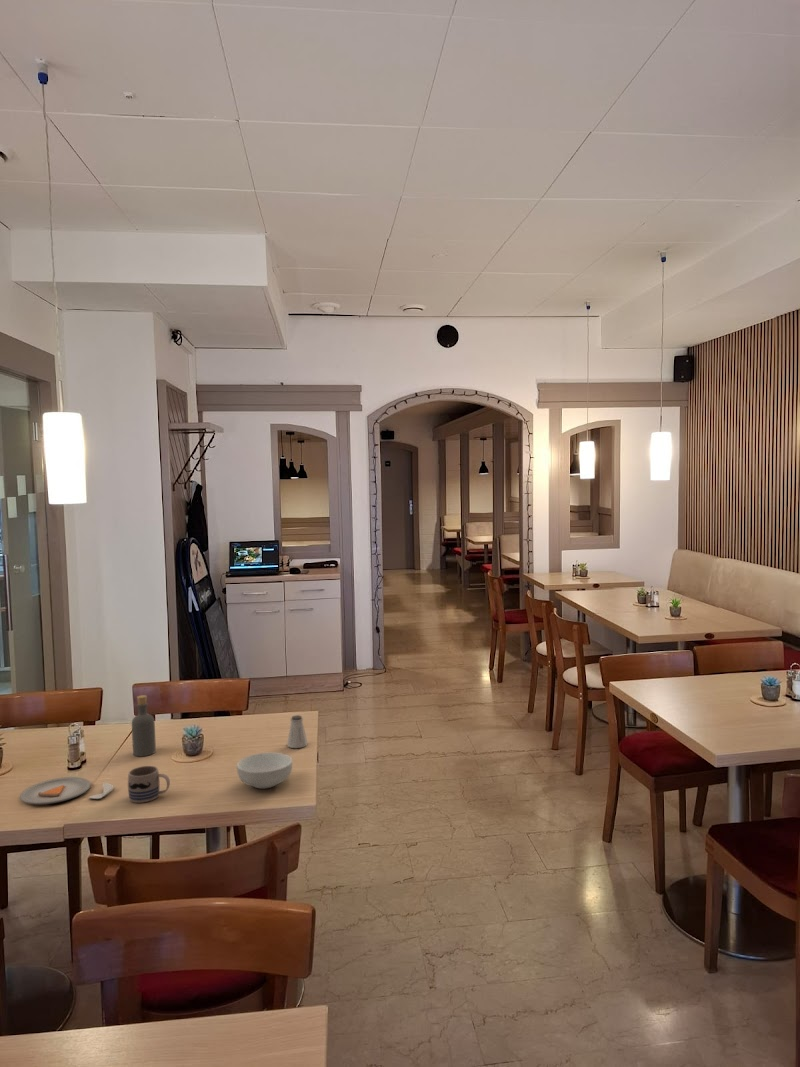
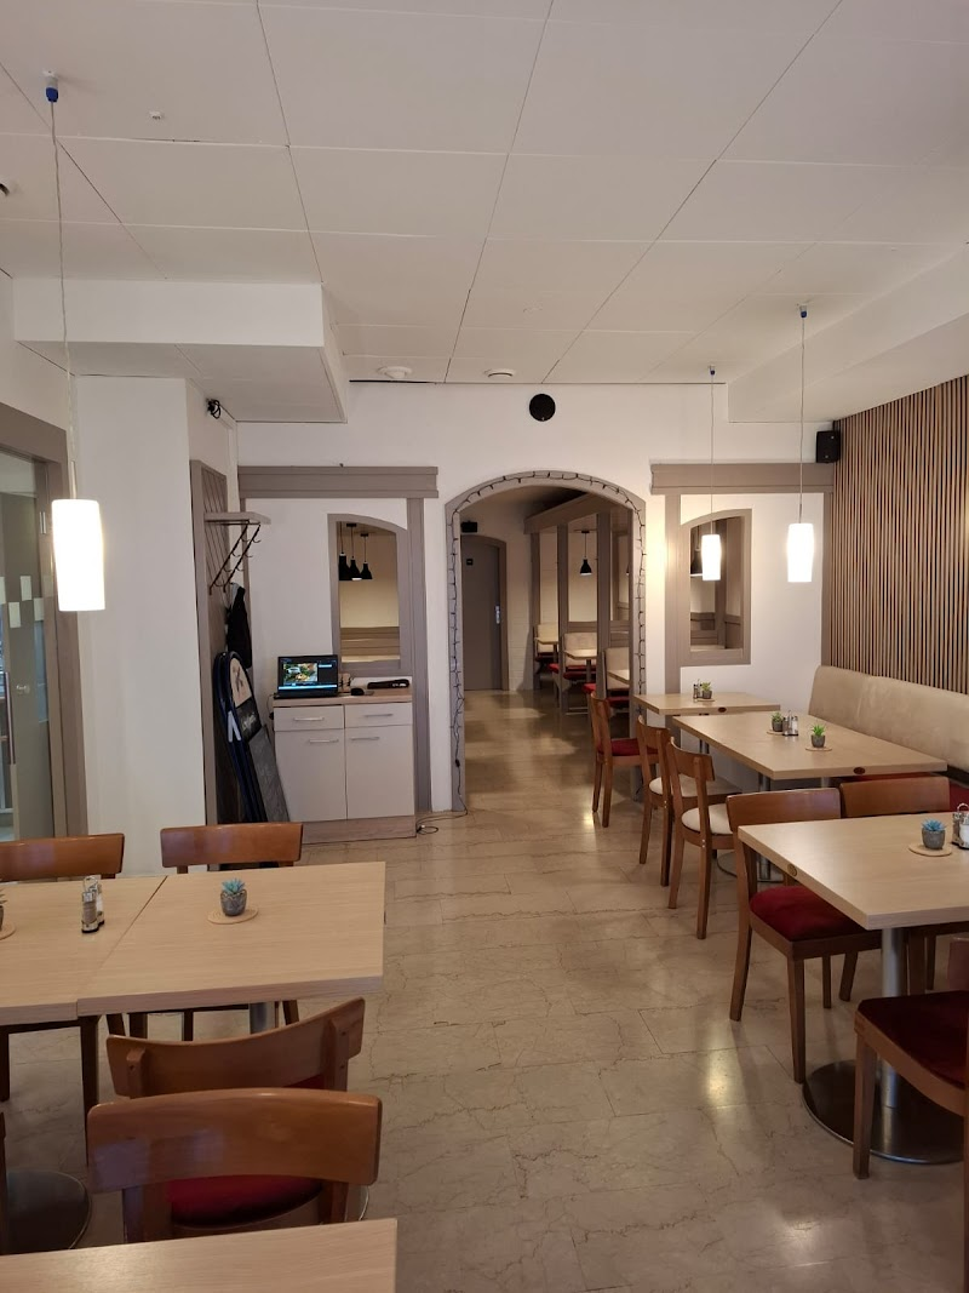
- cereal bowl (265, 772)
- mug (148, 783)
- saltshaker (297, 730)
- bottle (143, 724)
- dinner plate (67, 790)
